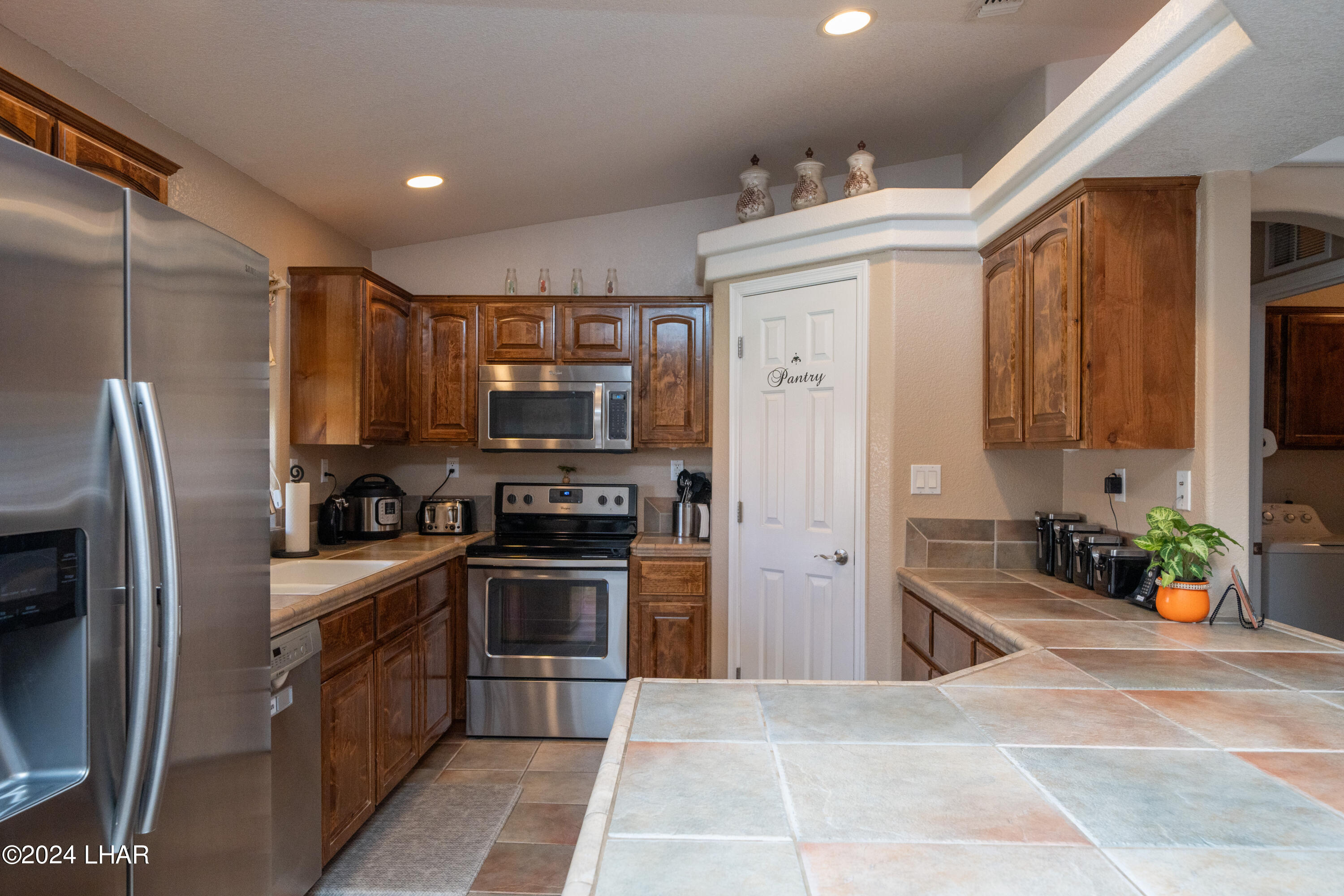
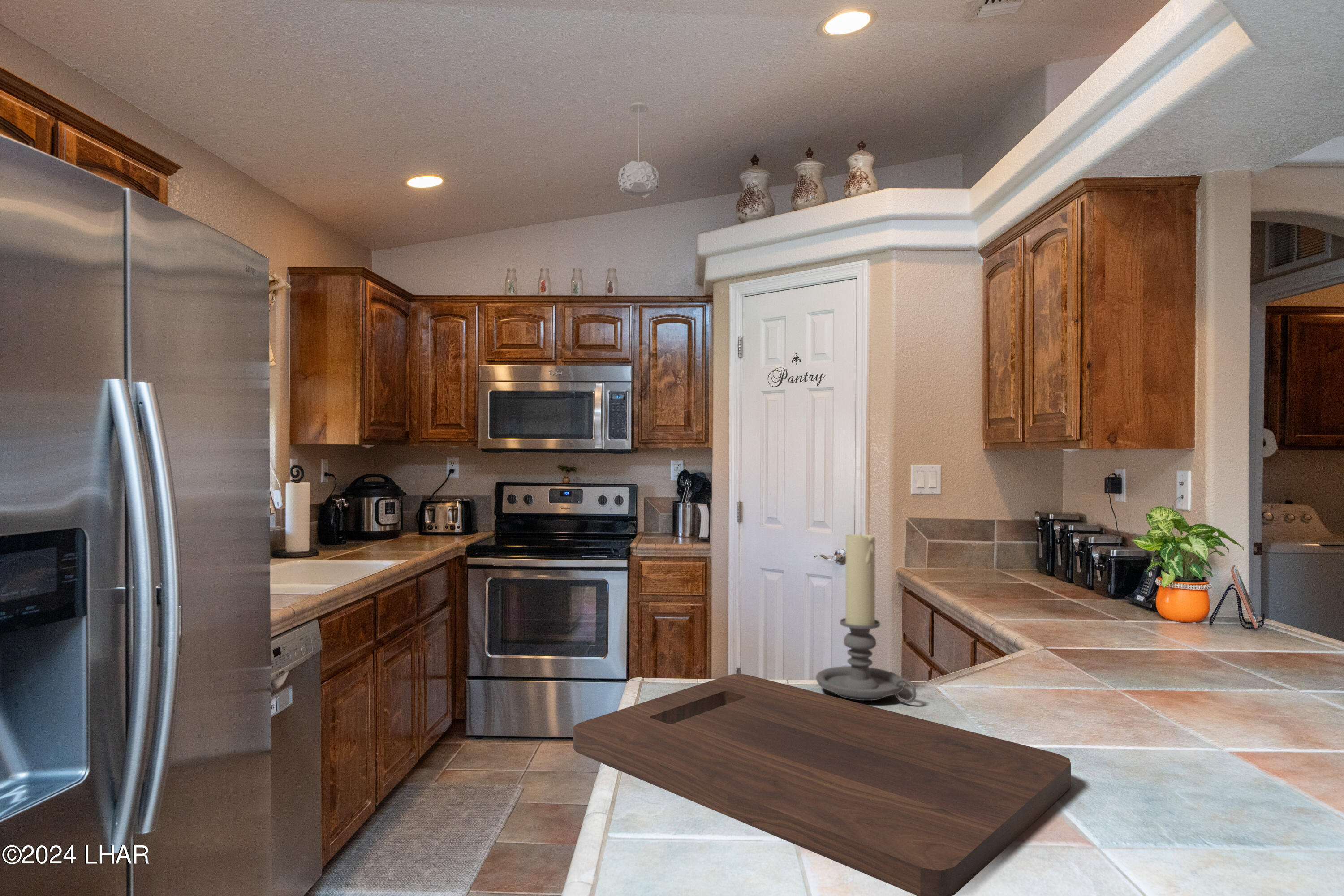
+ pendant light (638, 149)
+ candle holder (867, 613)
+ cutting board (808, 753)
